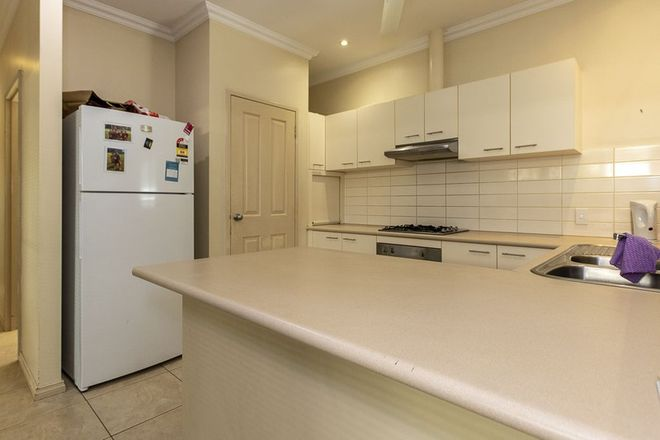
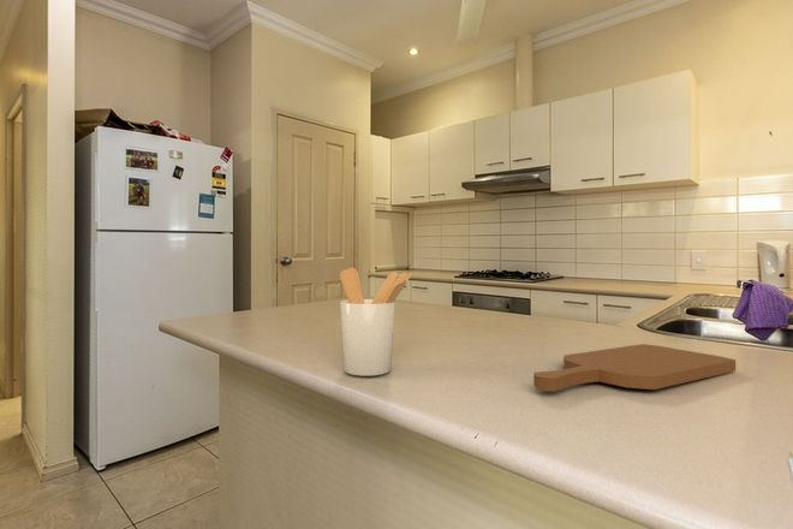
+ cutting board (621, 368)
+ utensil holder (377, 317)
